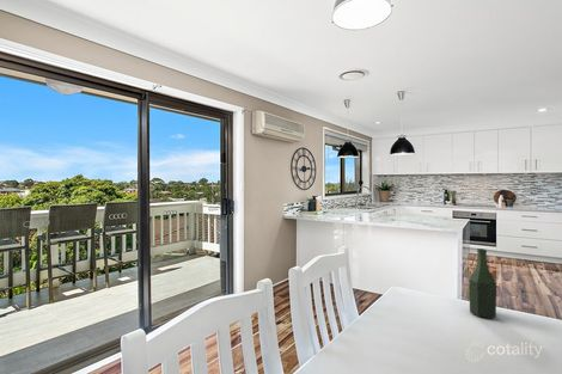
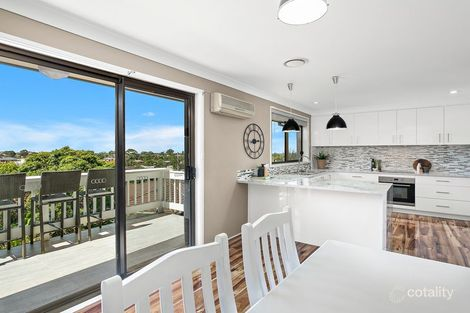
- bottle (482, 281)
